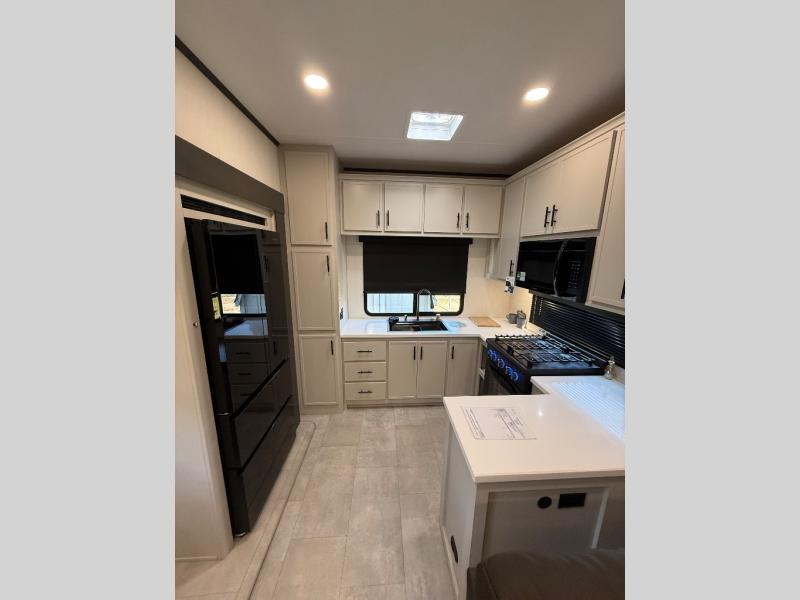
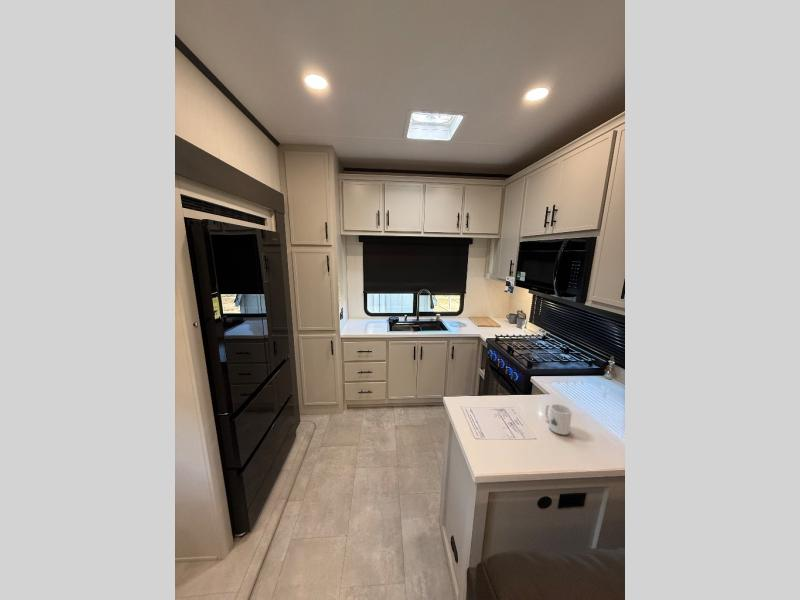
+ mug (556, 416)
